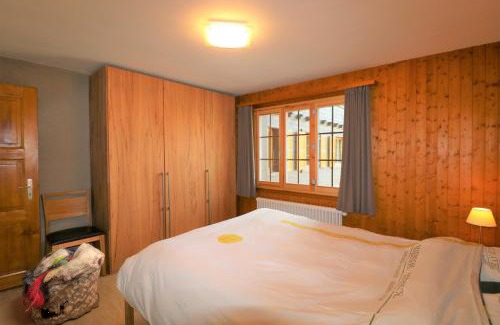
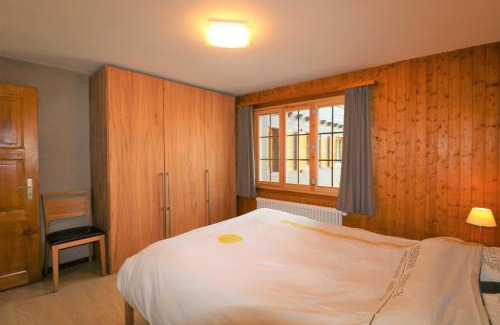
- laundry basket (69, 275)
